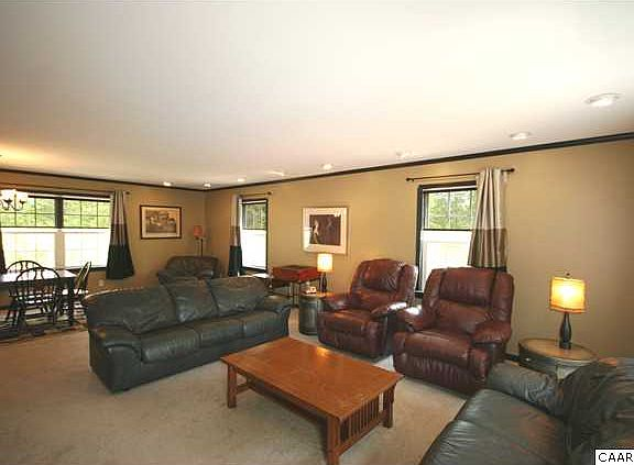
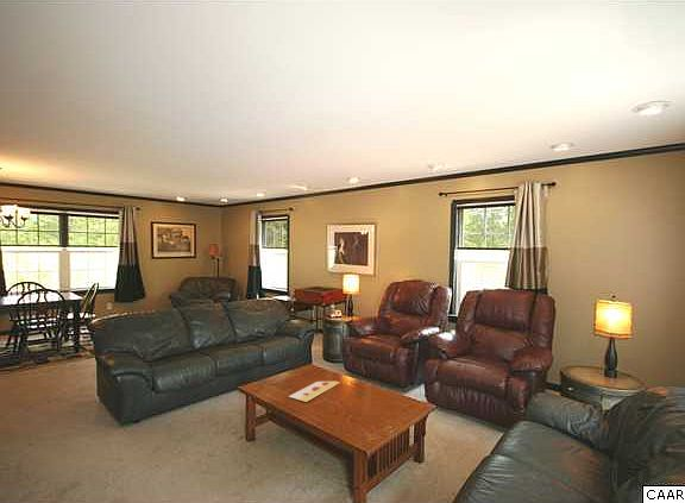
+ painting (315, 389)
